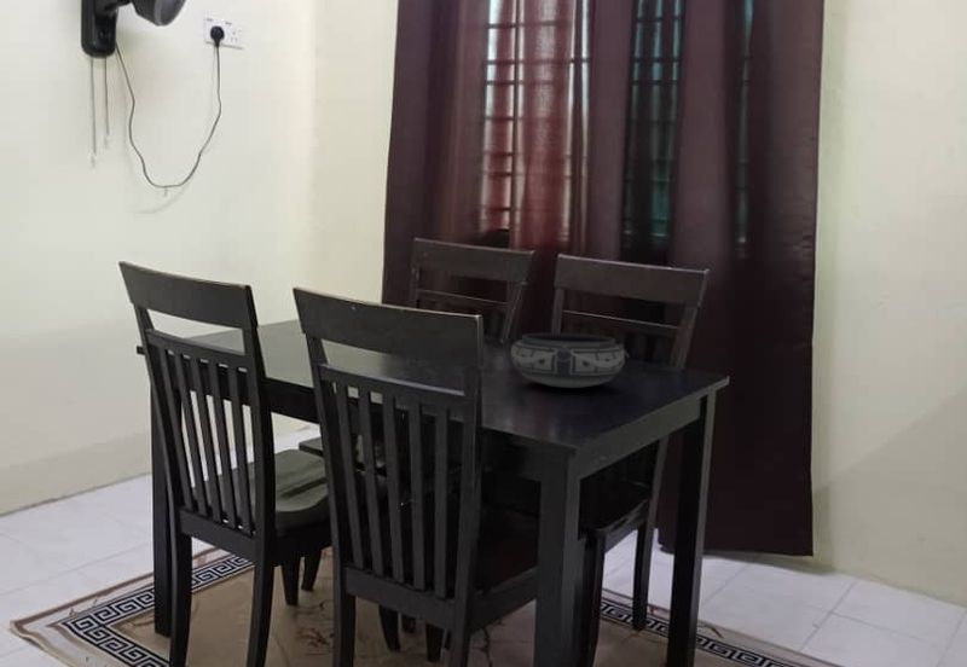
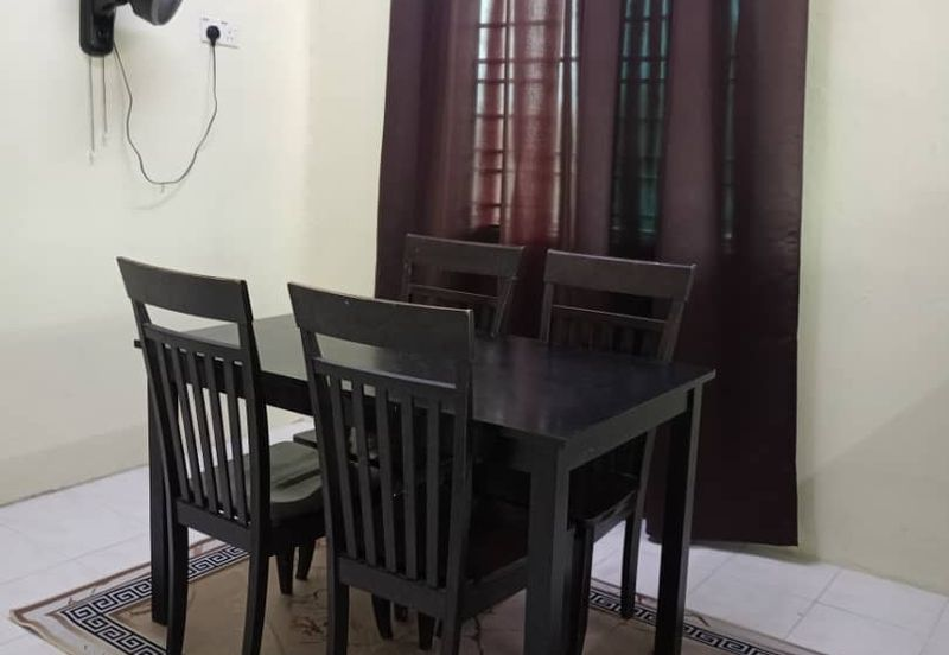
- bowl (567, 361)
